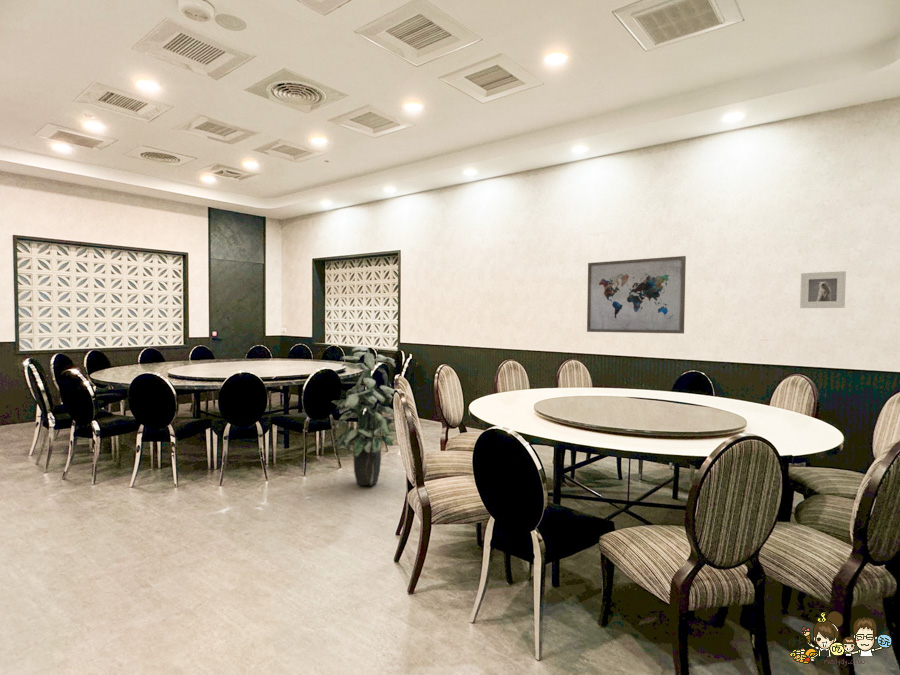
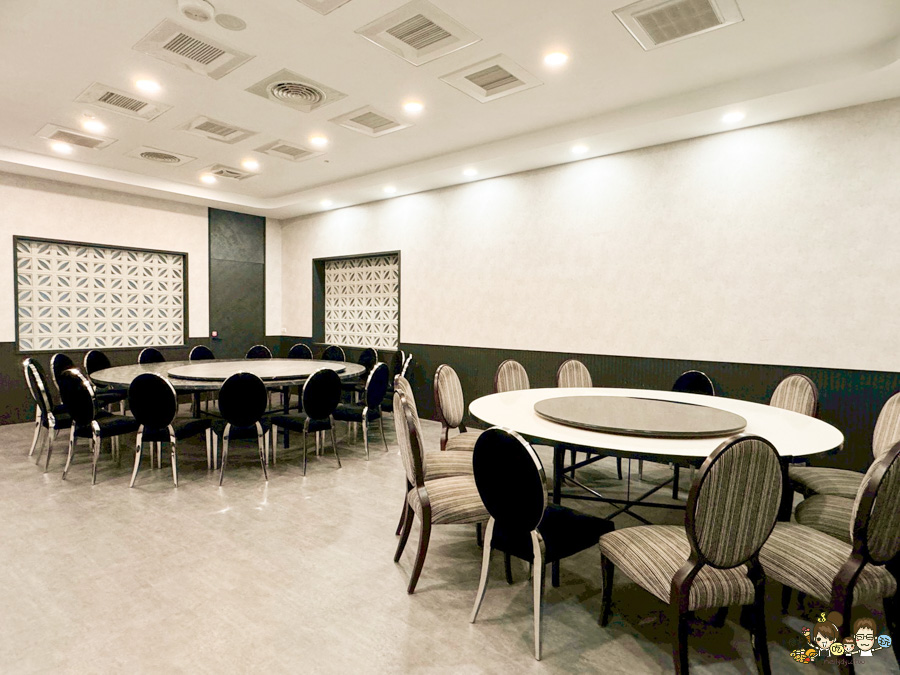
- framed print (822, 290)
- wall art (633, 296)
- indoor plant (364, 414)
